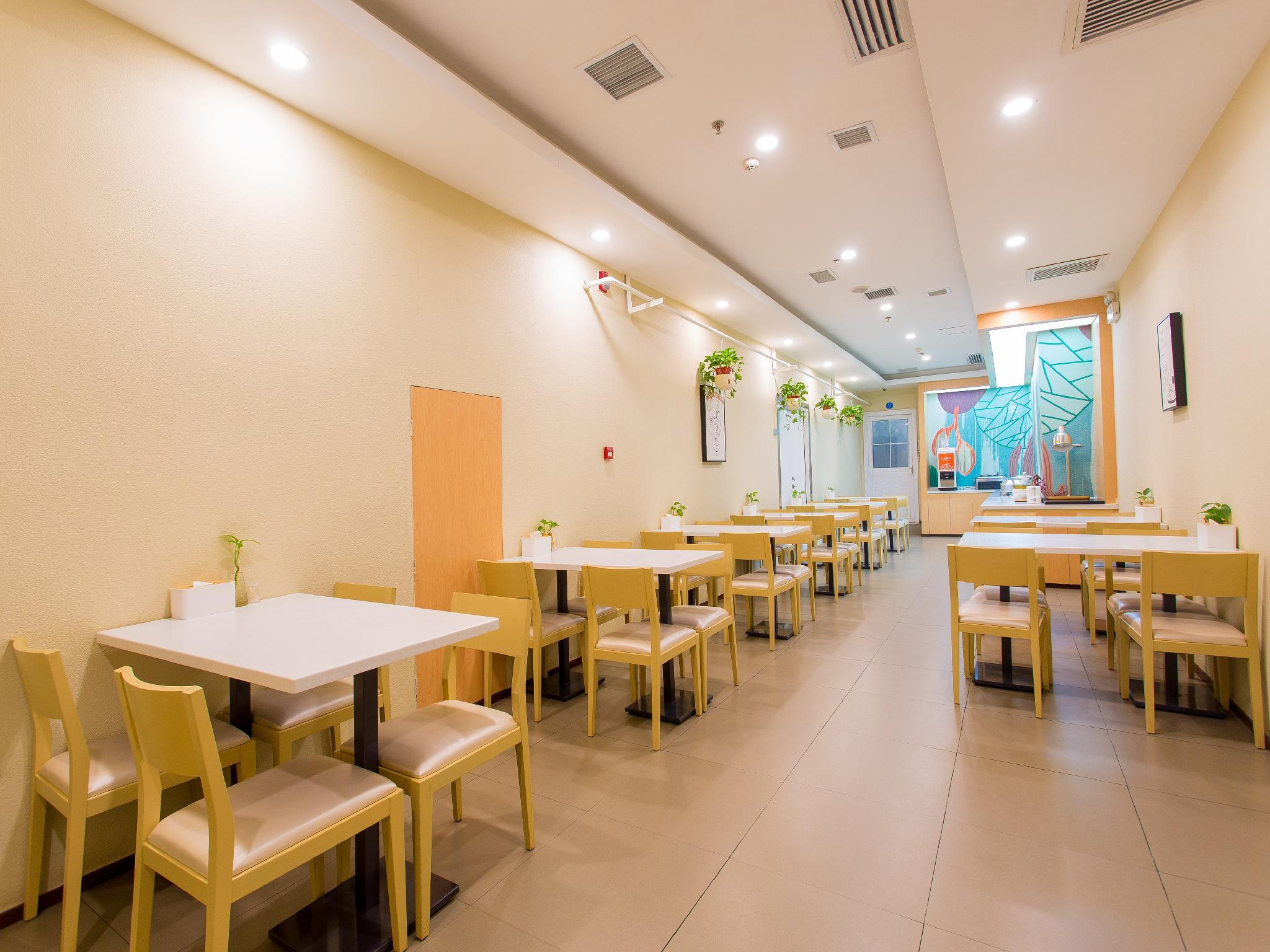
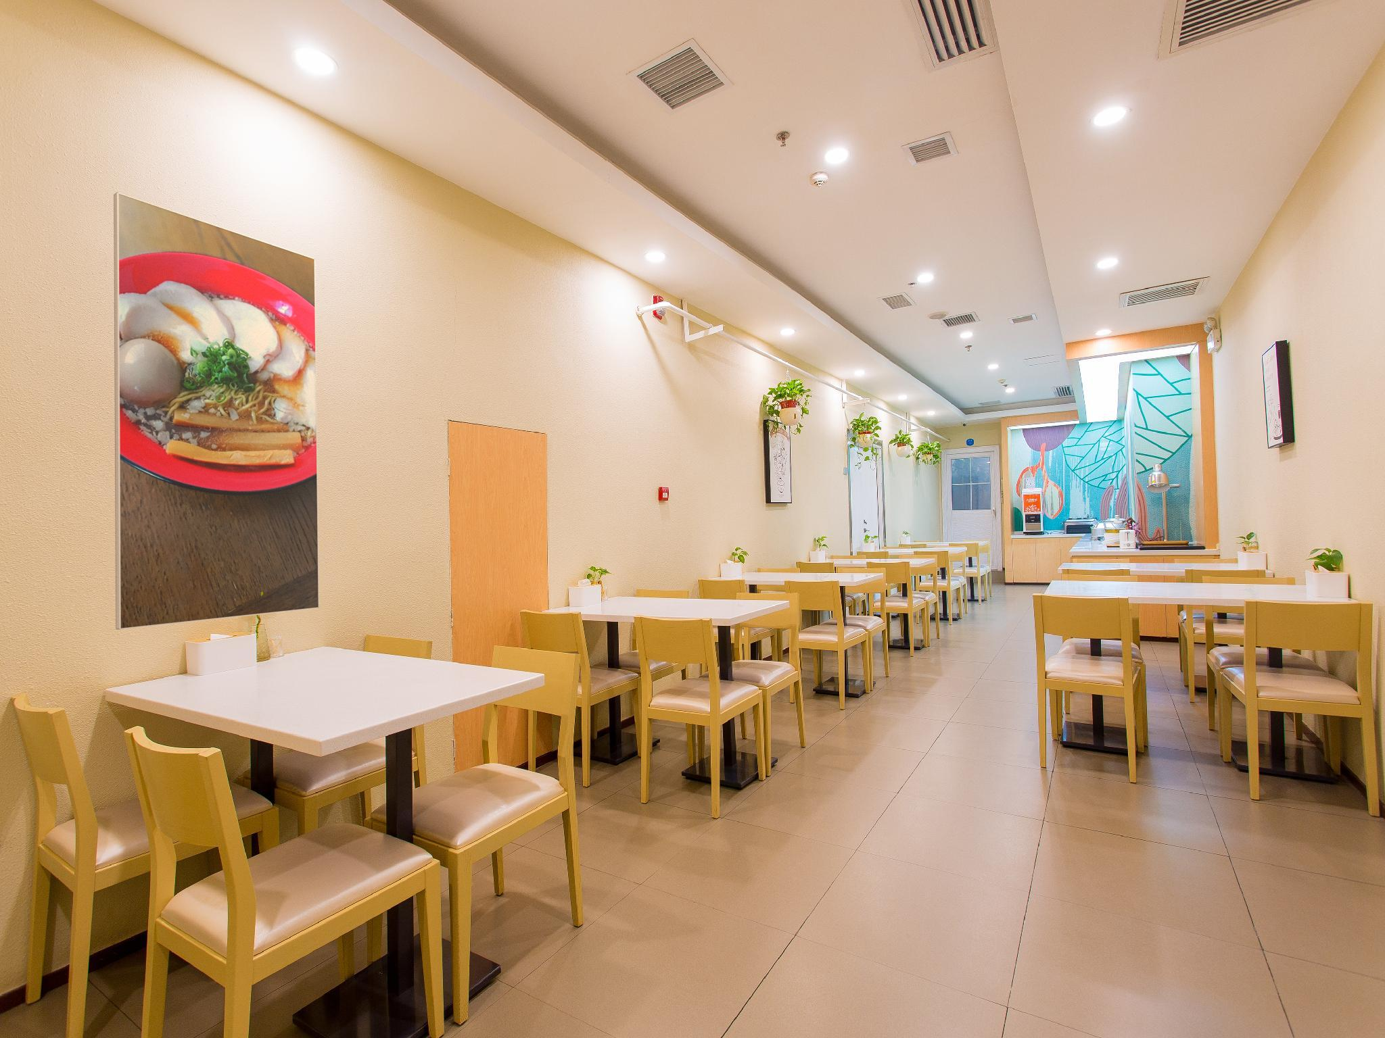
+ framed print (227, 422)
